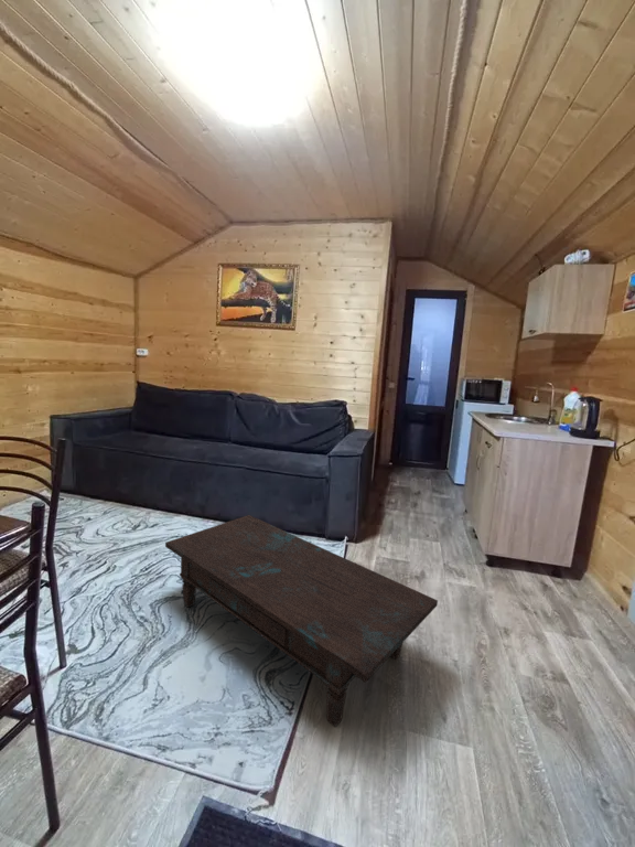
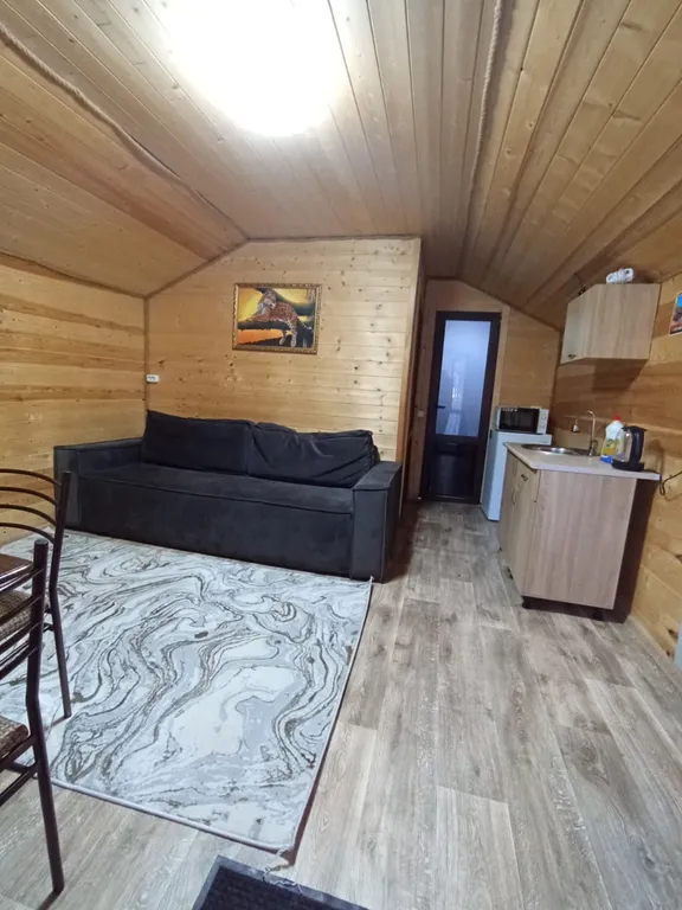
- coffee table (286, 598)
